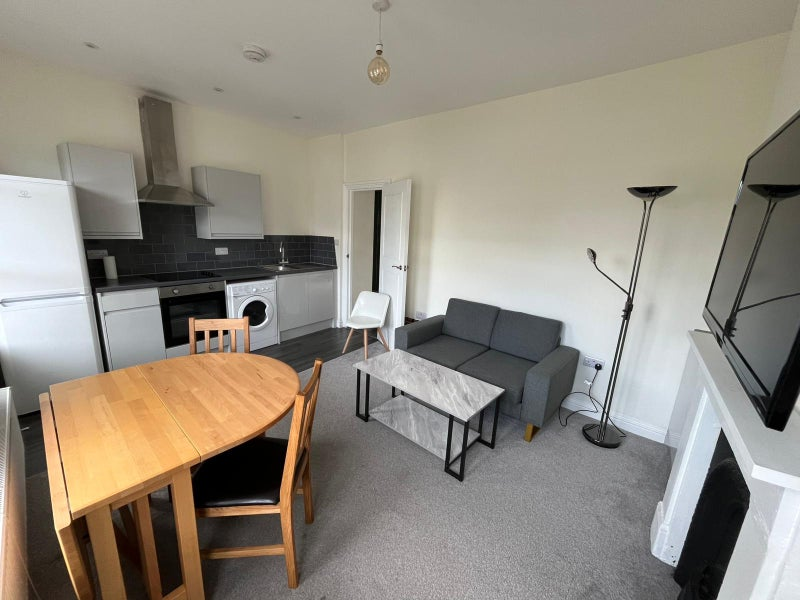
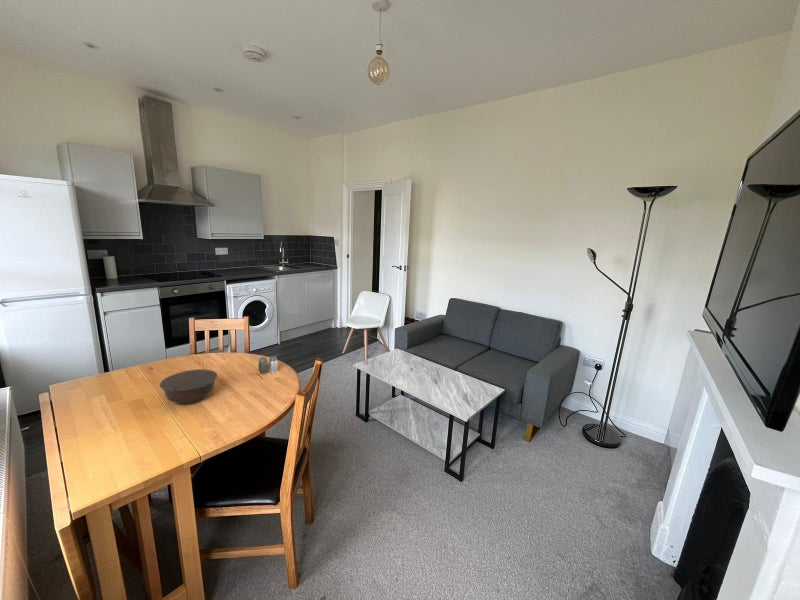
+ salt and pepper shaker (267, 364)
+ bowl (190, 388)
